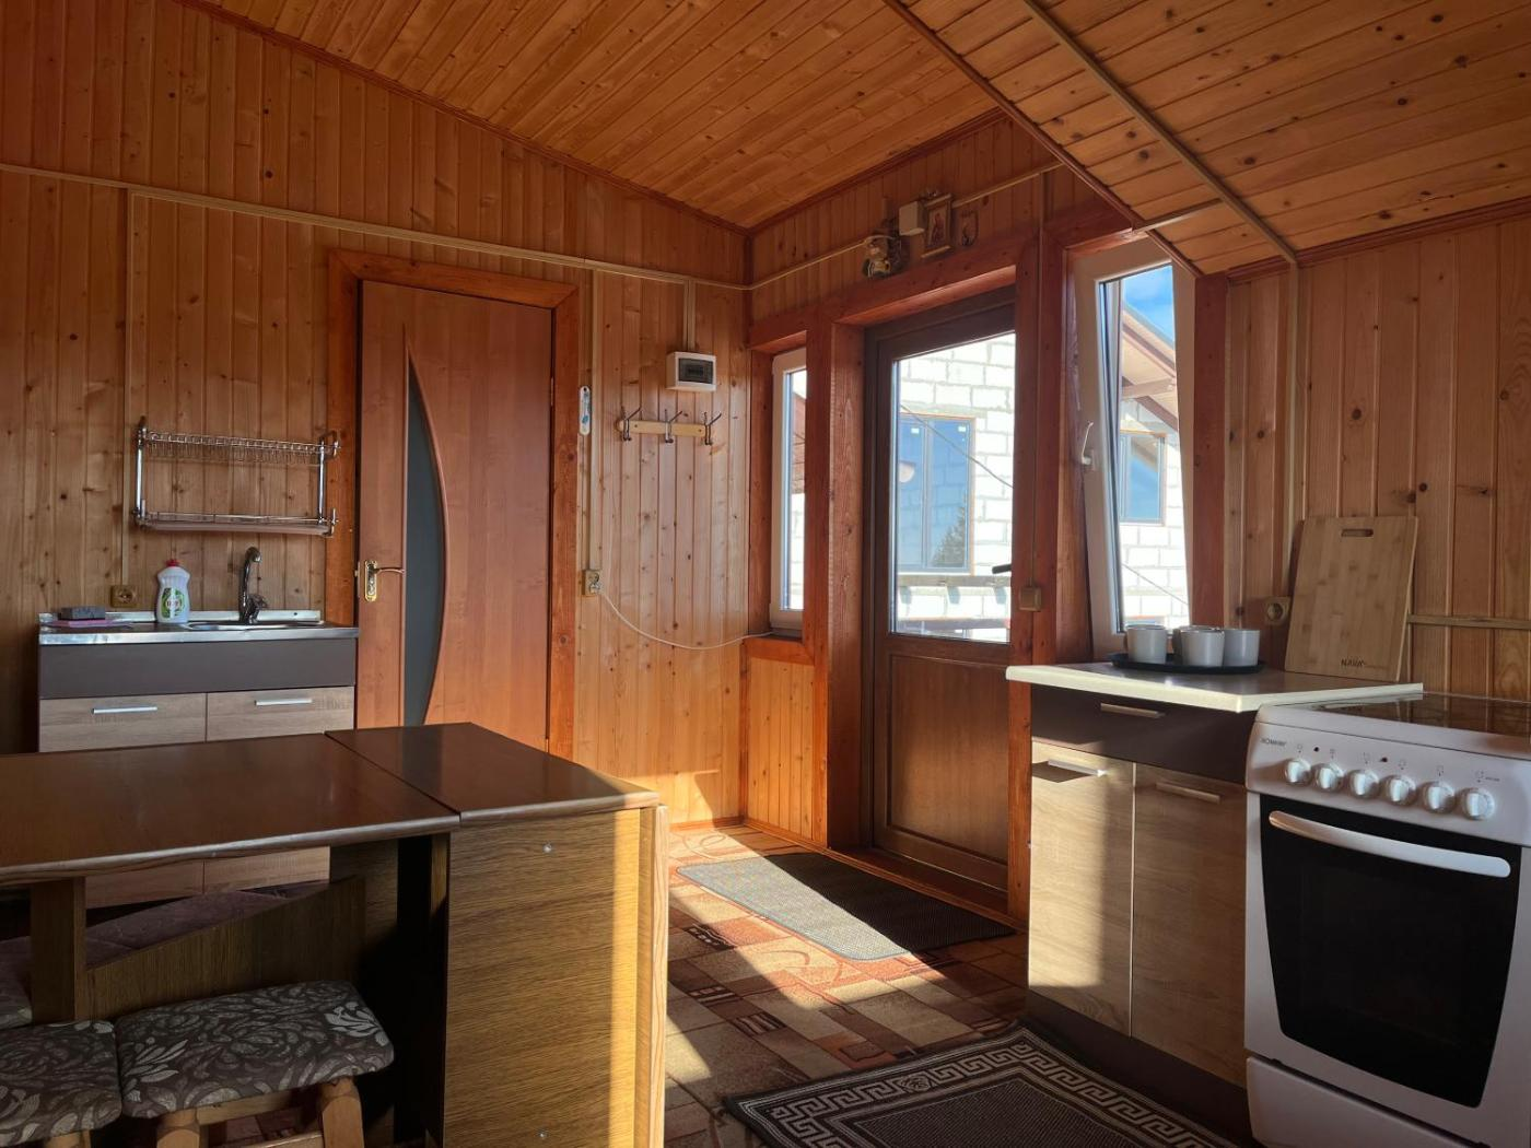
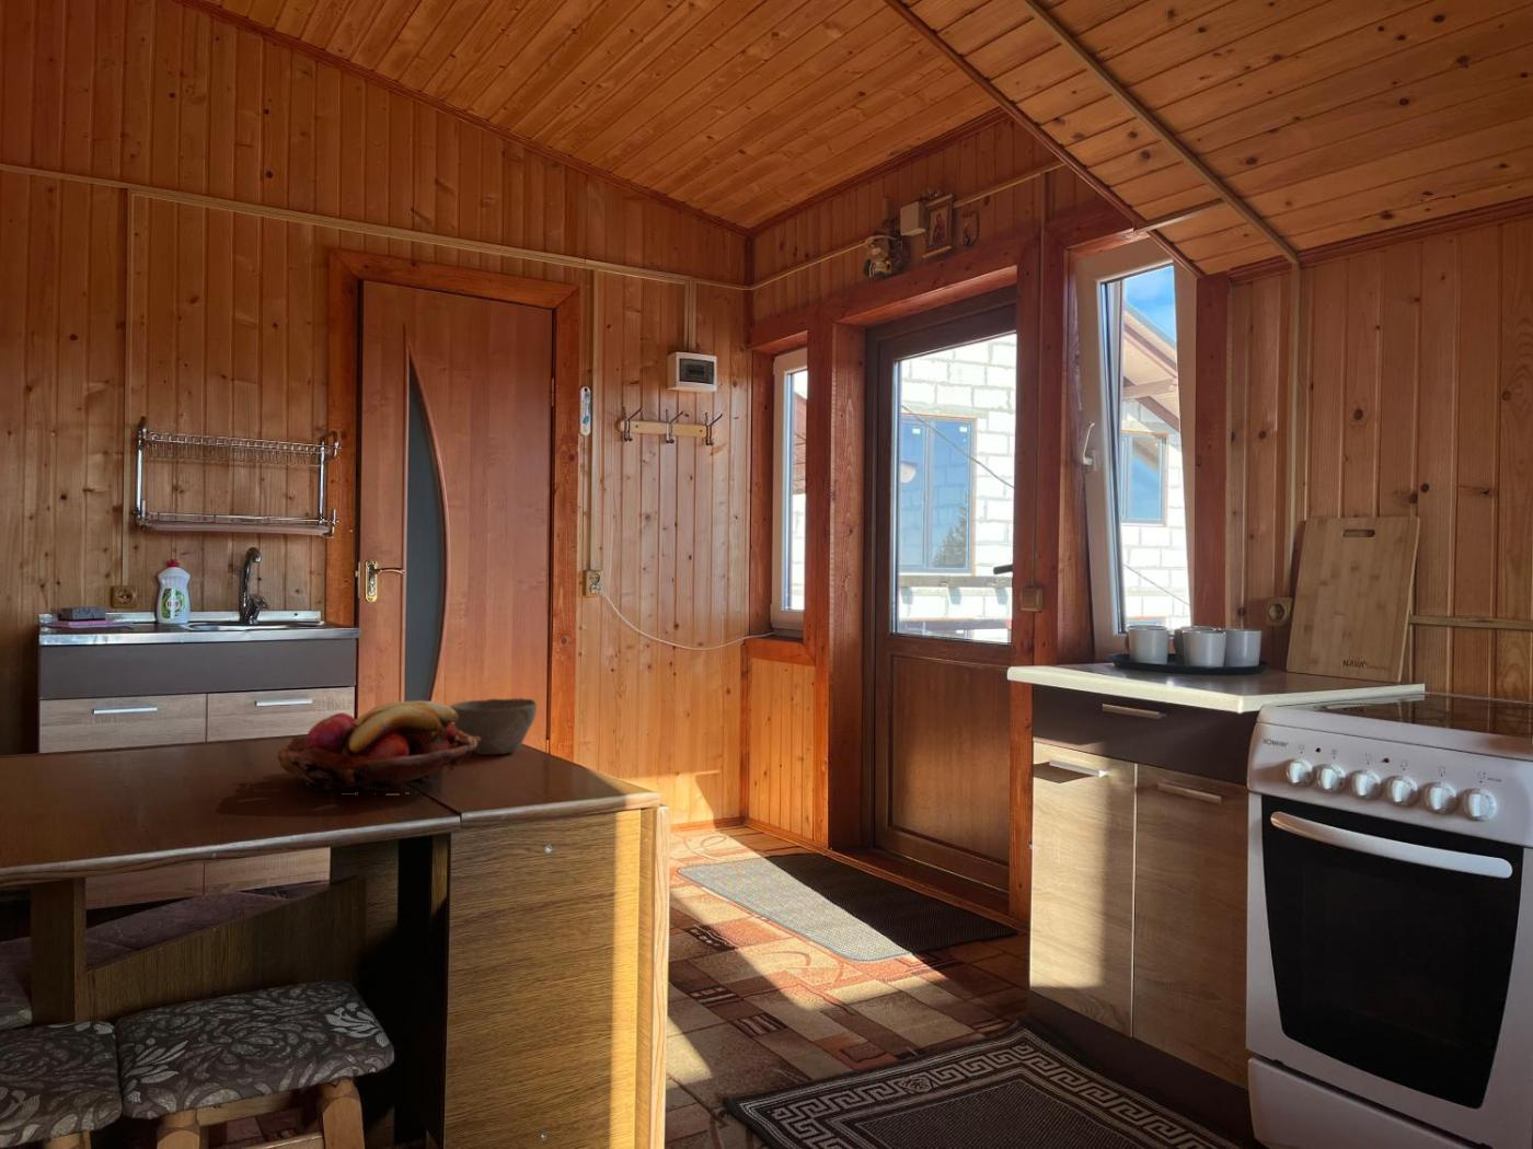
+ bowl (492, 727)
+ fruit basket (380, 743)
